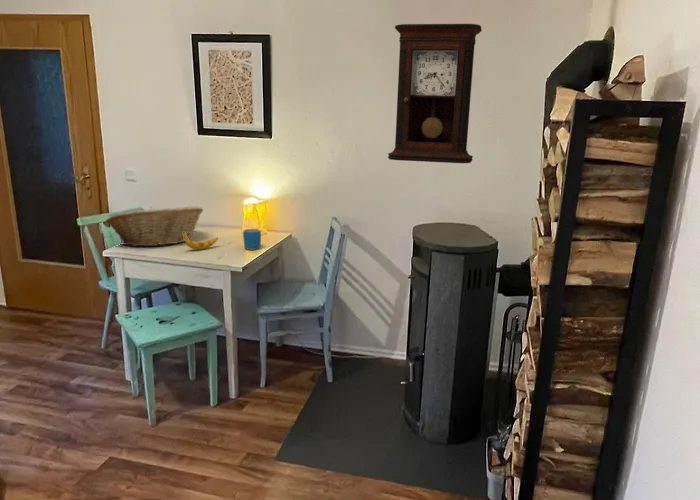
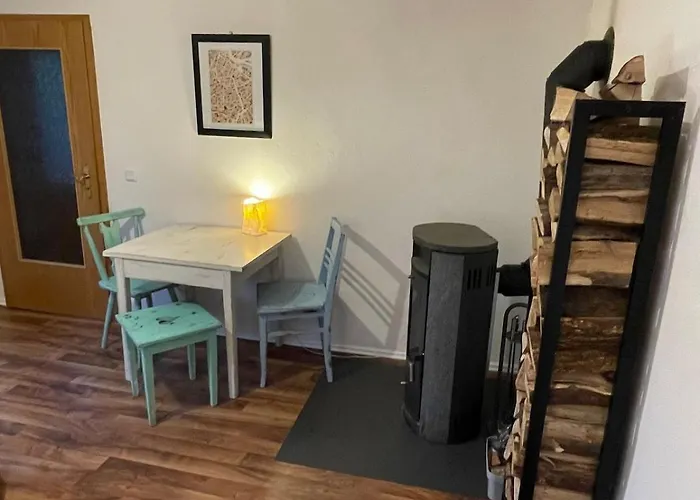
- mug (250, 238)
- banana (201, 242)
- fruit basket (156, 222)
- pendulum clock (433, 95)
